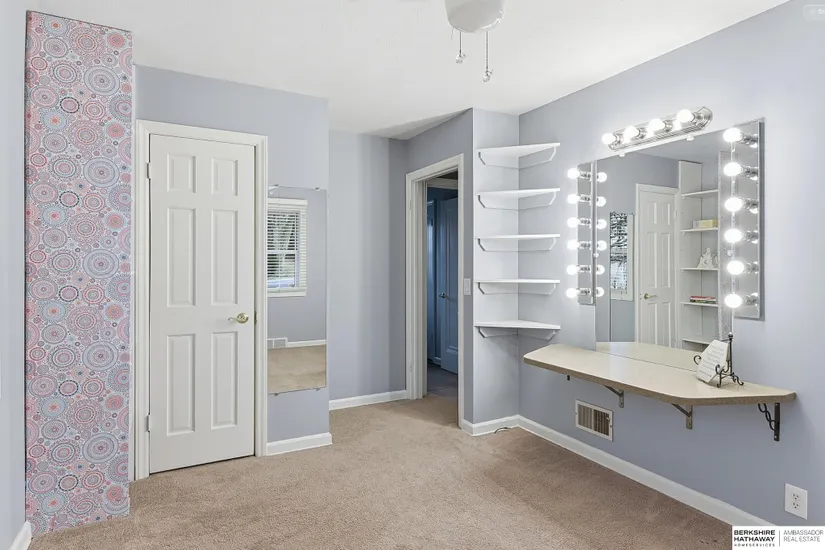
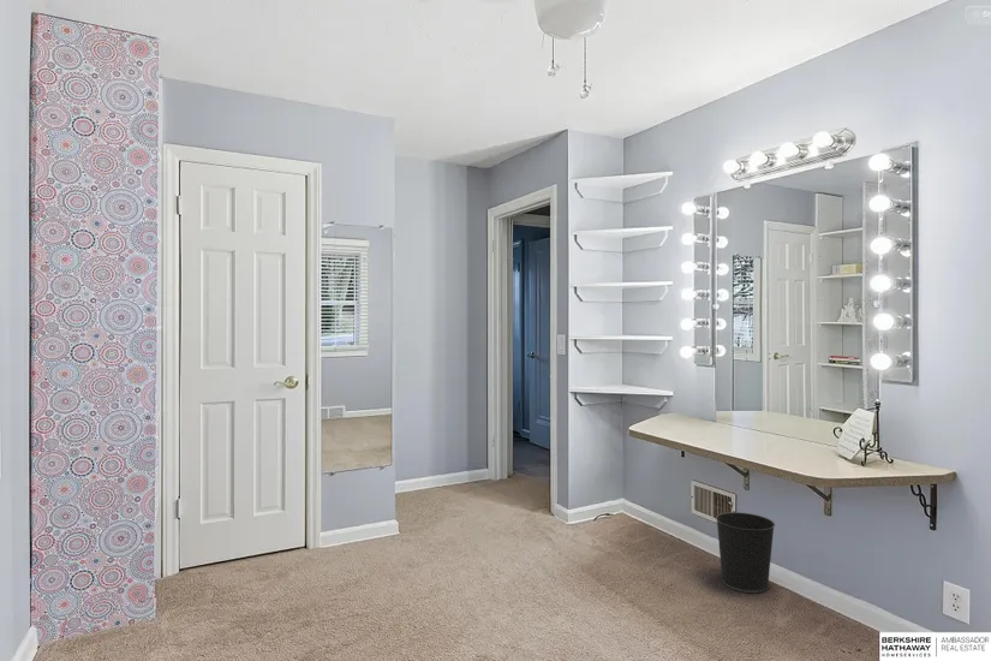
+ wastebasket (745, 552)
